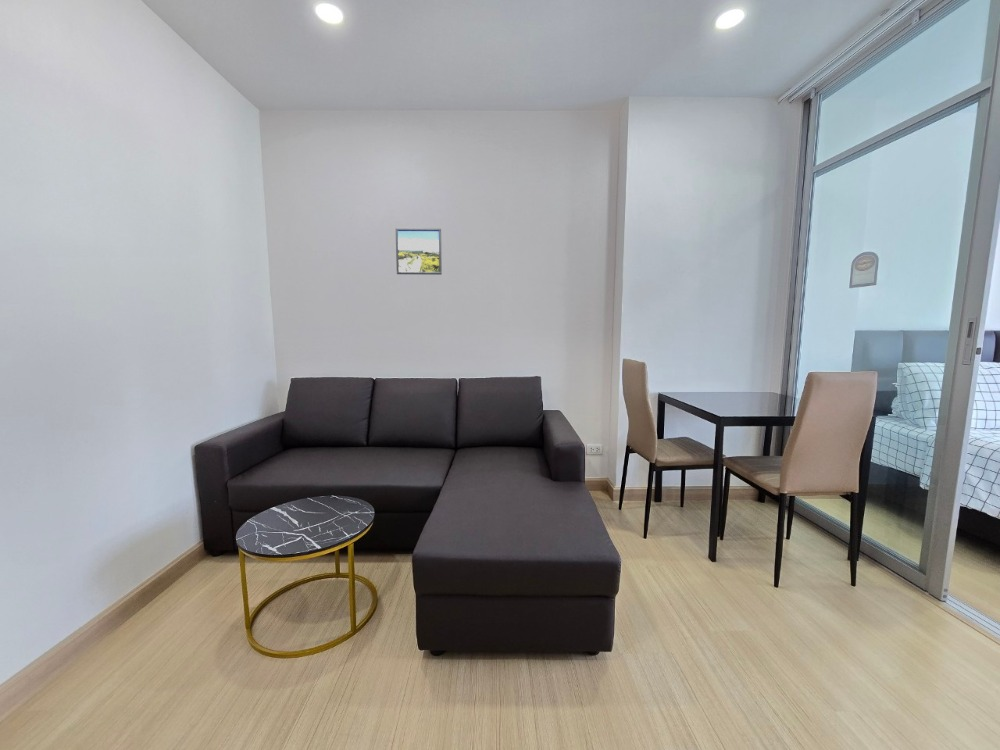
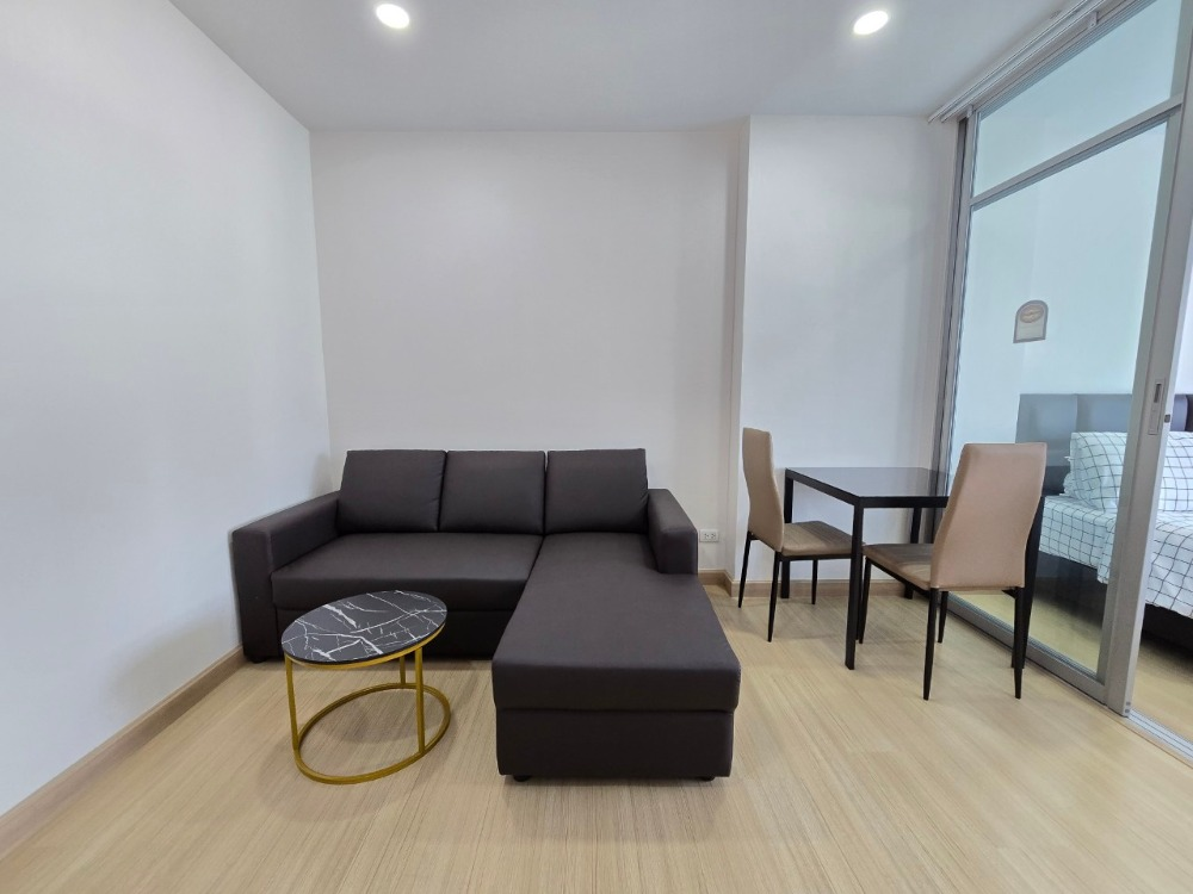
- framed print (418, 251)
